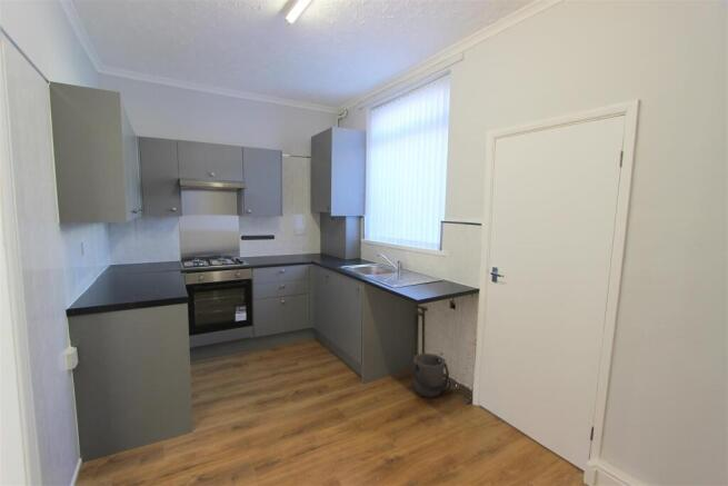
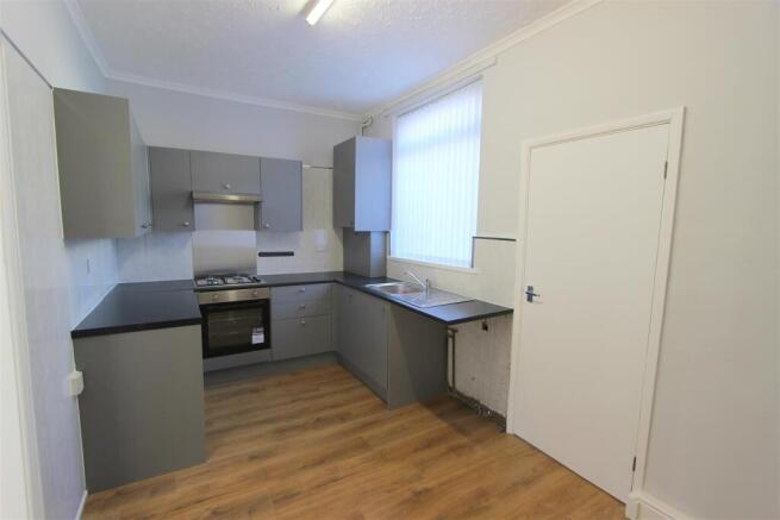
- bucket (428, 375)
